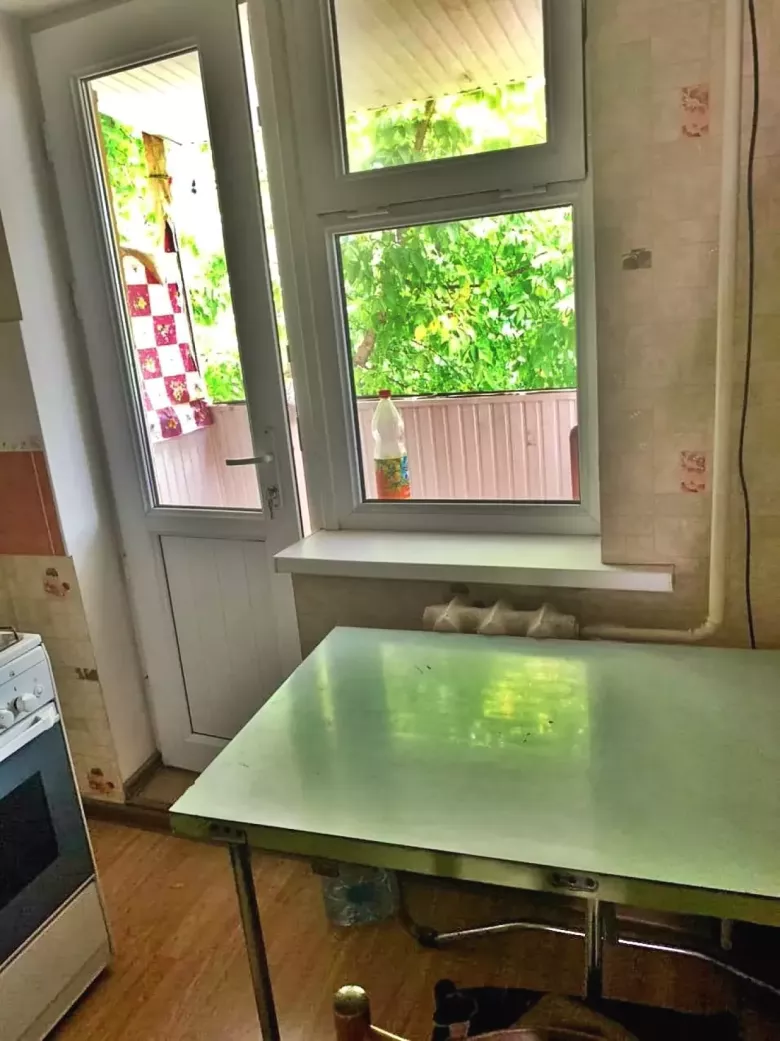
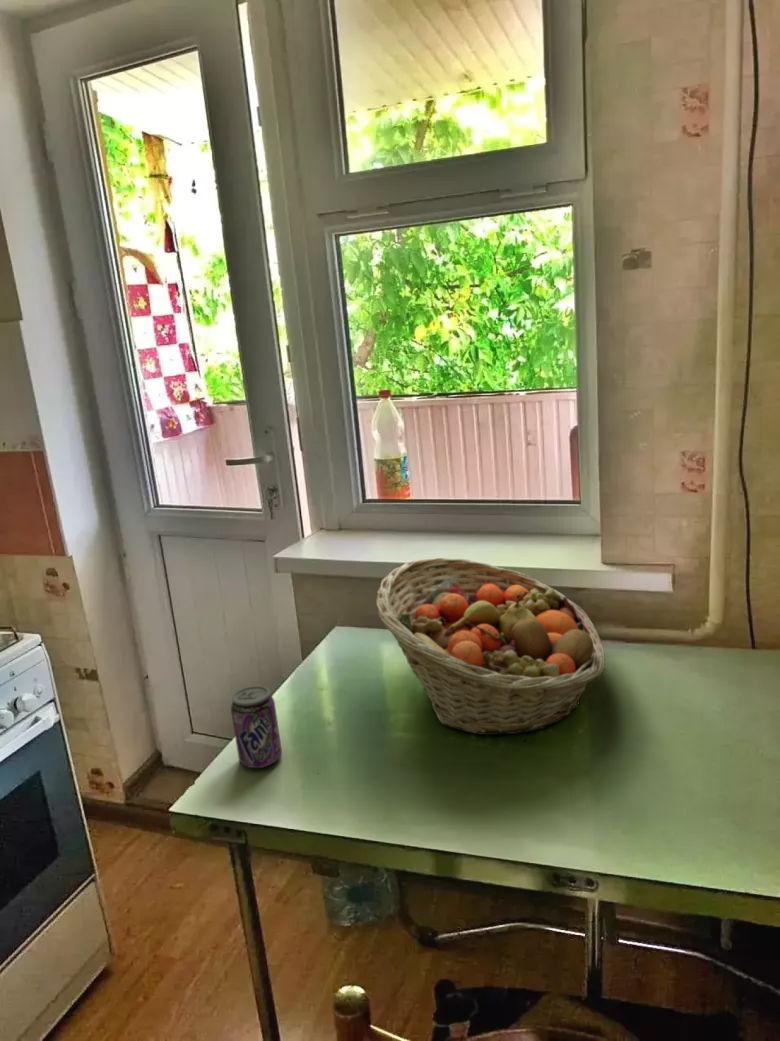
+ fruit basket (490, 634)
+ beverage can (256, 727)
